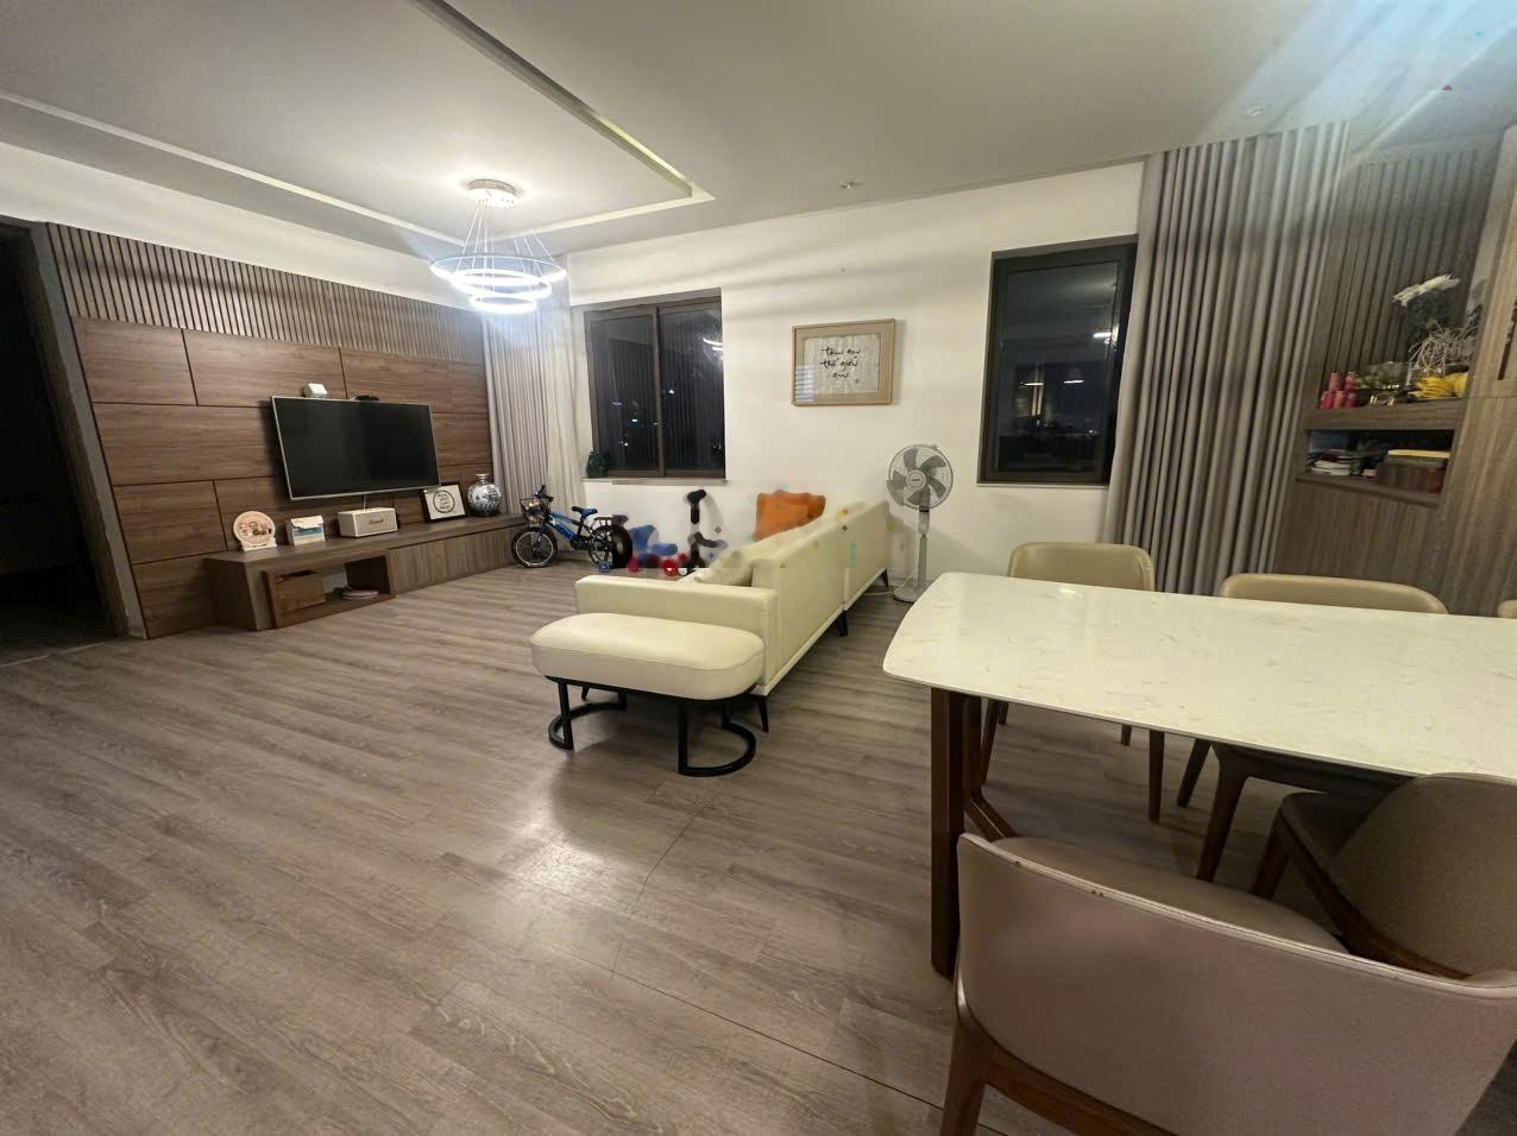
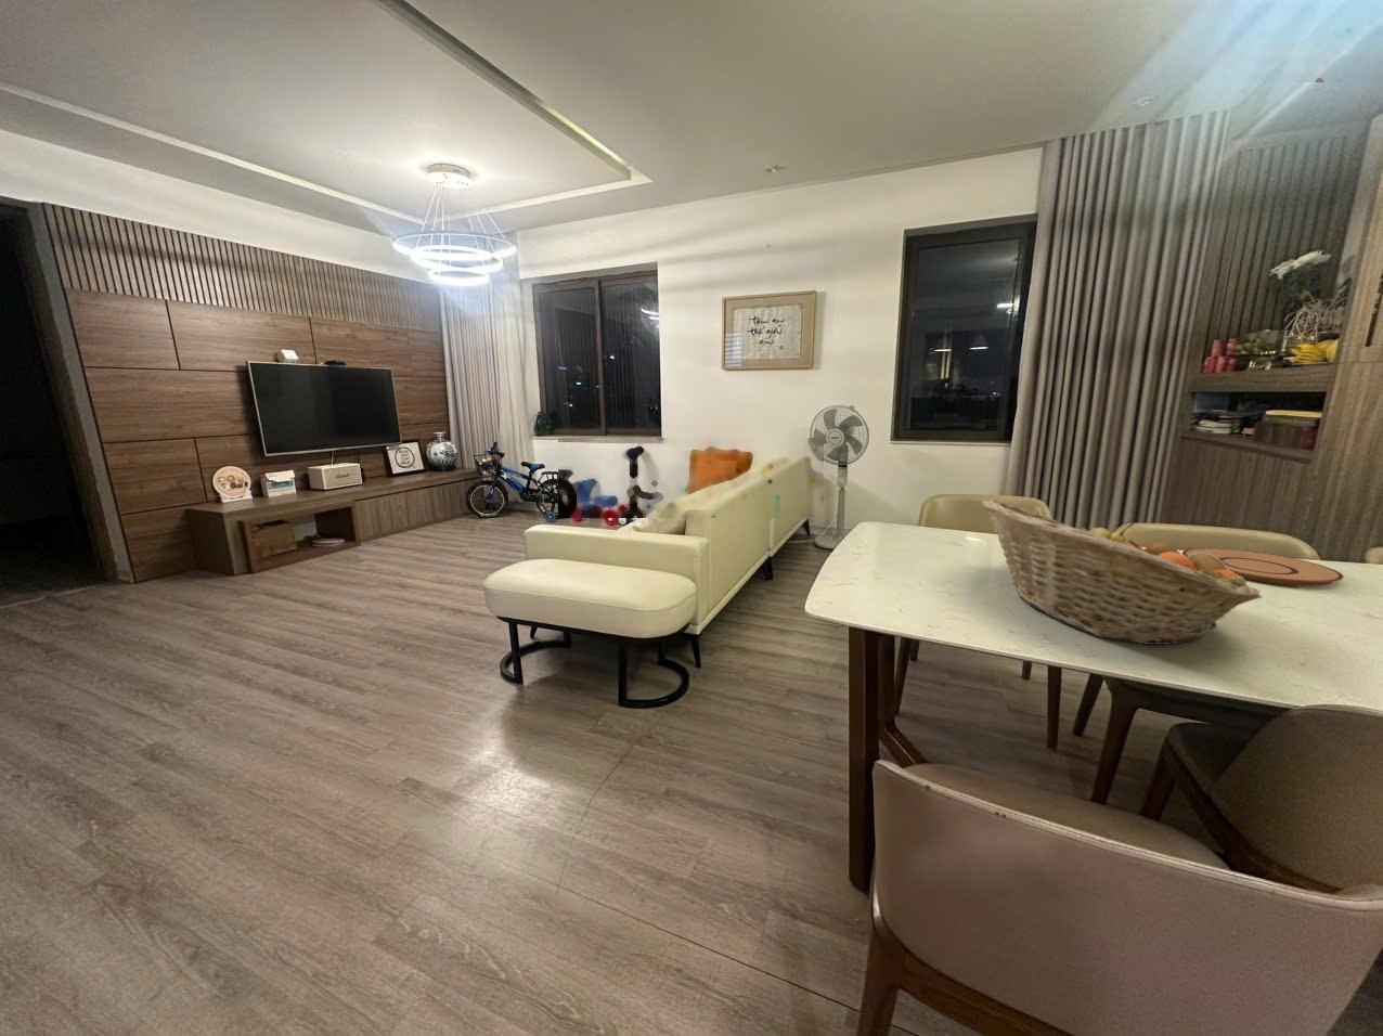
+ fruit basket (1096, 559)
+ plate (1256, 566)
